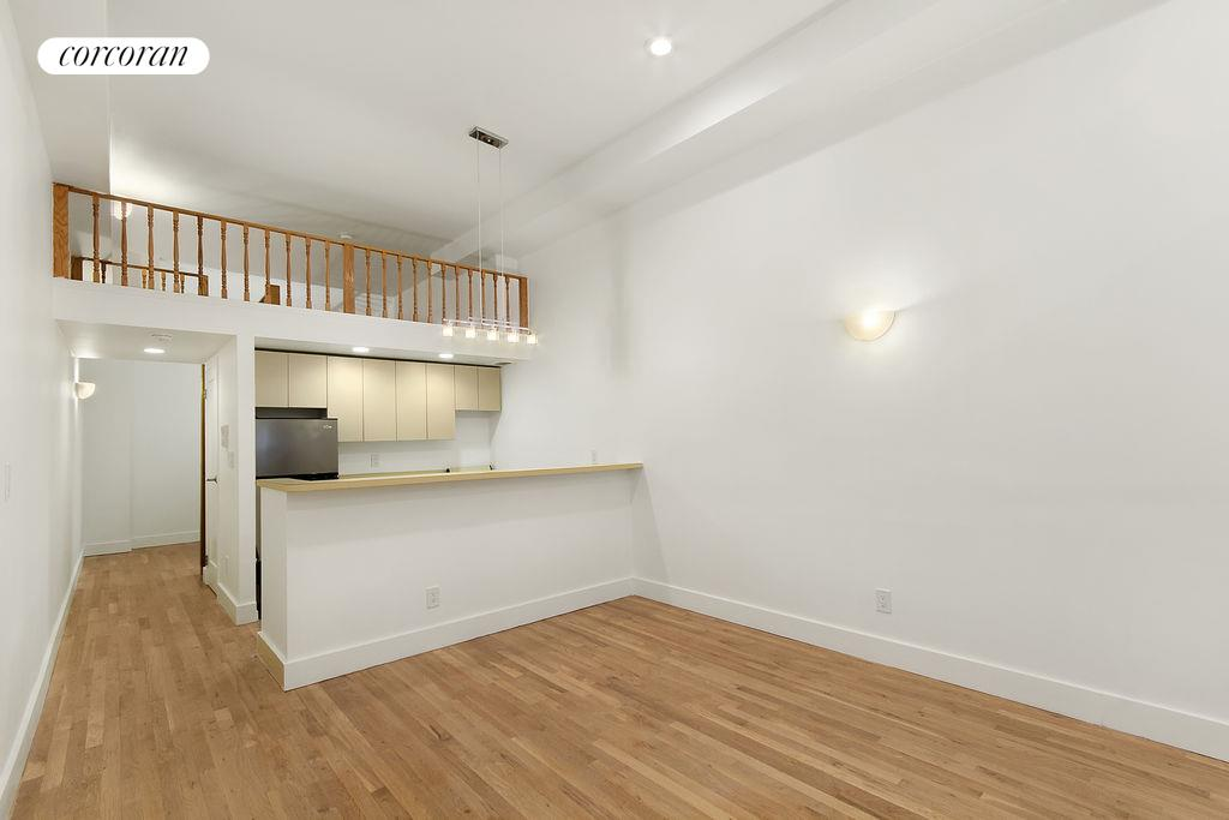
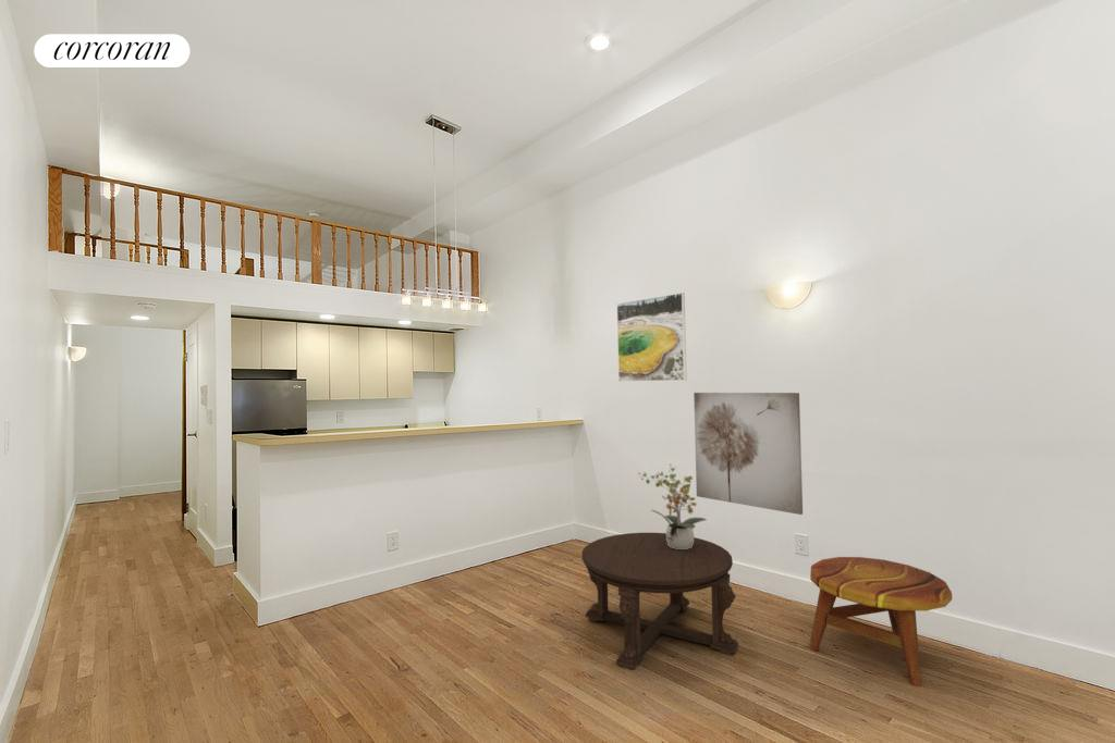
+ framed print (649, 339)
+ wall art (744, 448)
+ potted plant (676, 507)
+ side table (877, 611)
+ coffee table (655, 592)
